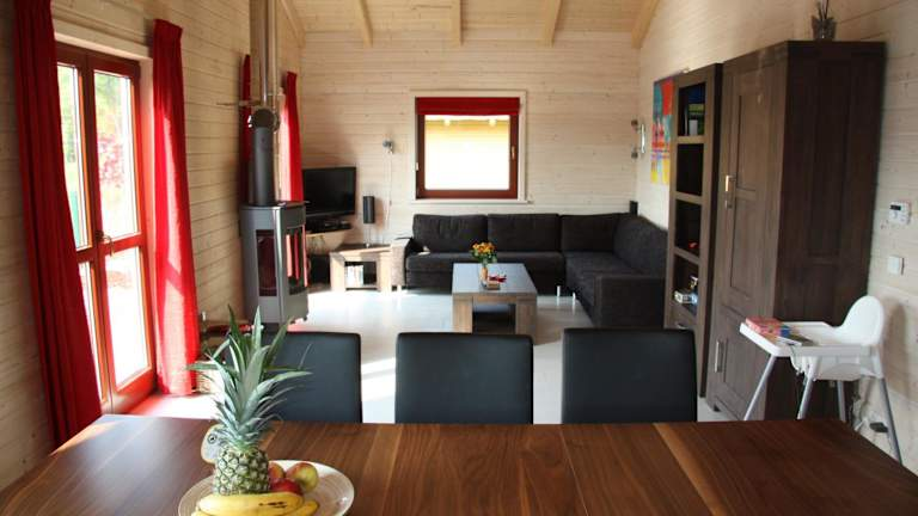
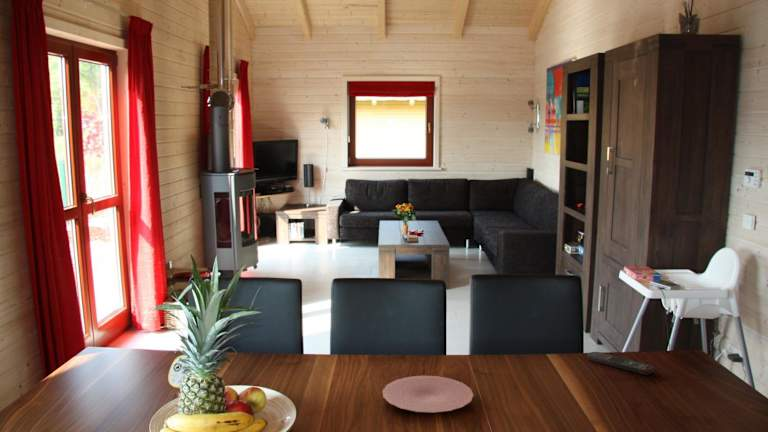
+ remote control (619, 362)
+ plate (427, 396)
